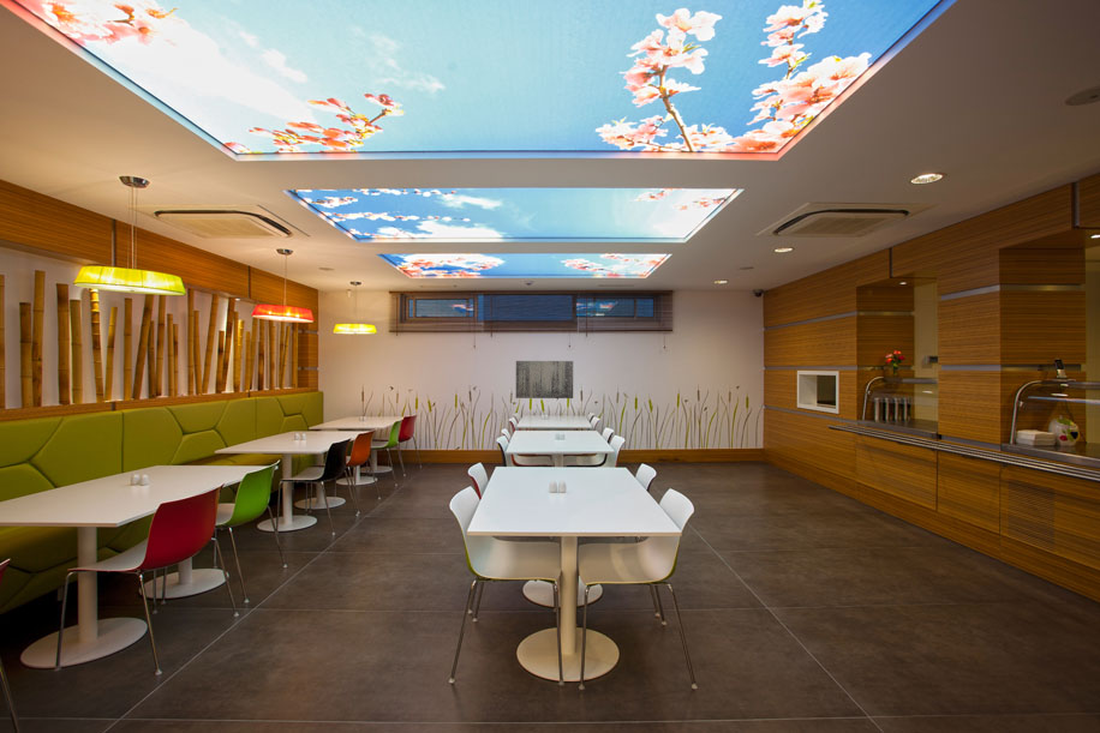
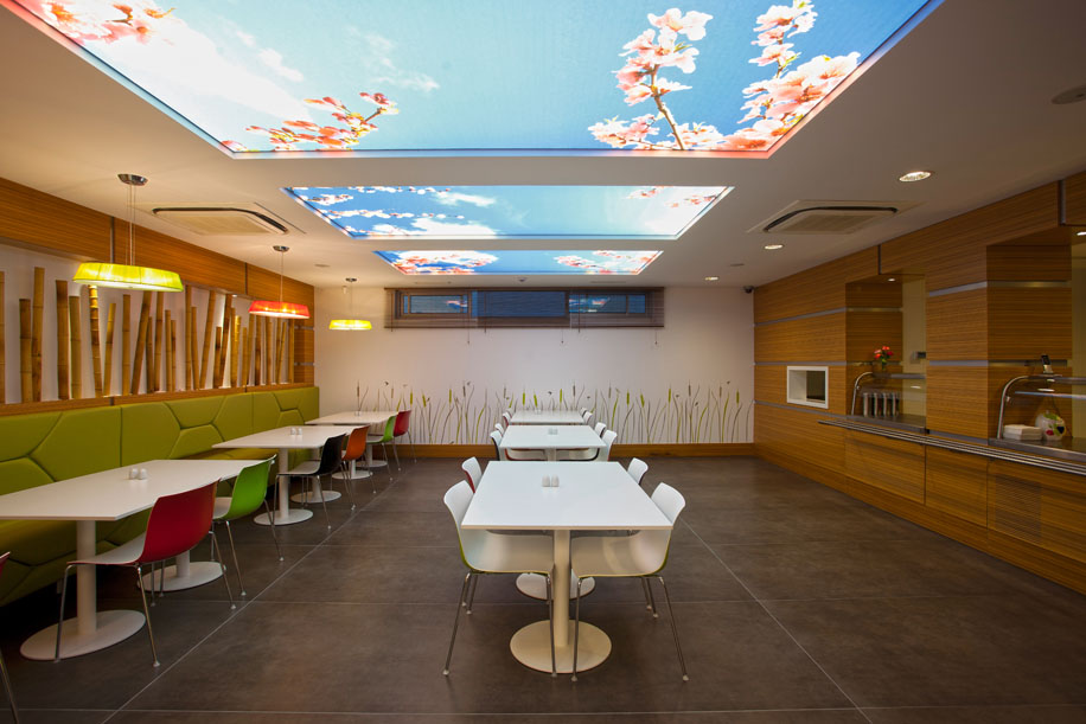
- wall art (544, 379)
